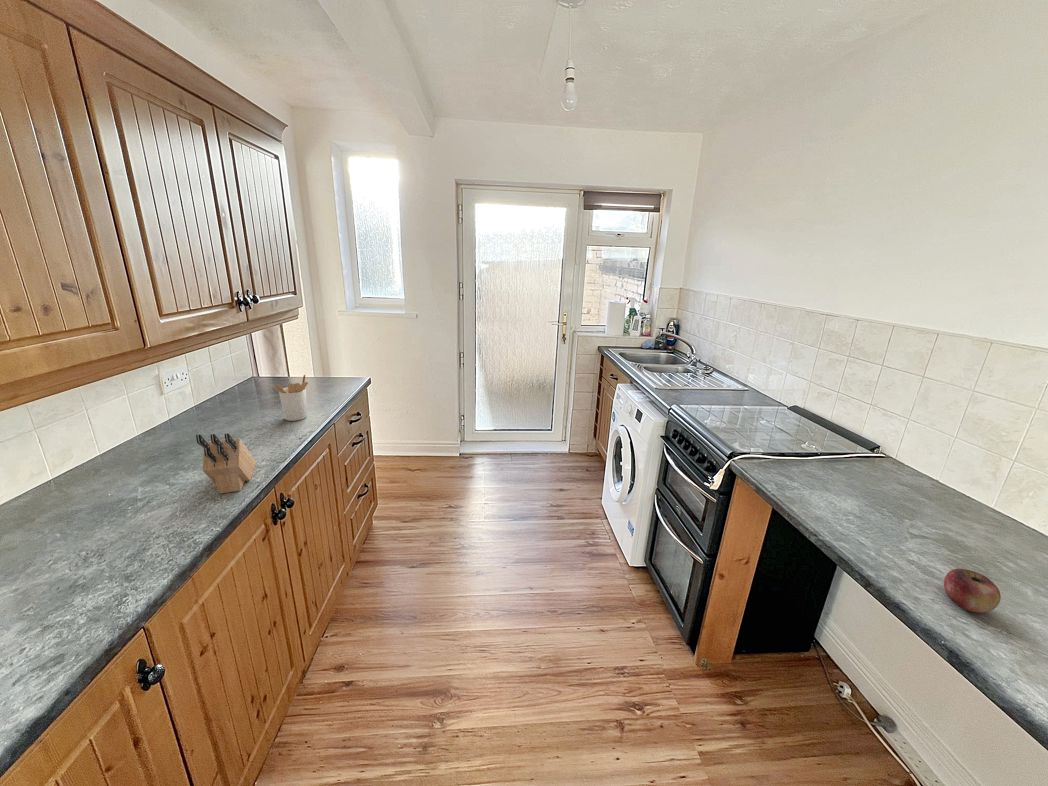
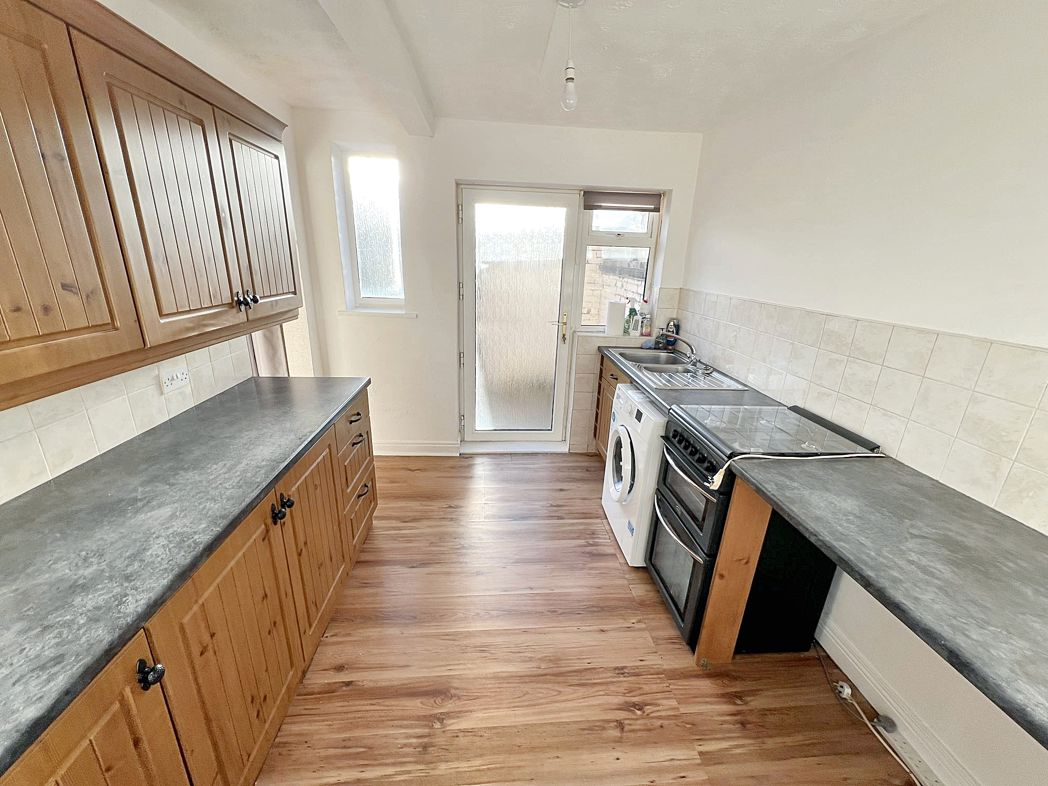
- apple (971, 588)
- utensil holder (295, 398)
- knife block (227, 452)
